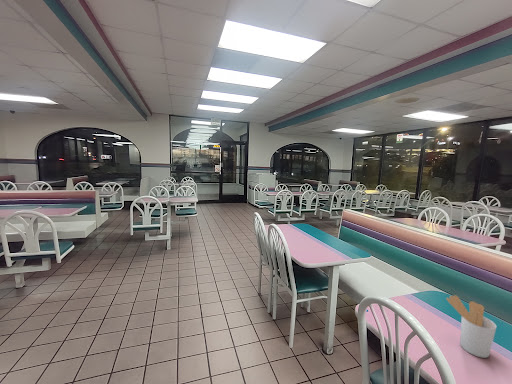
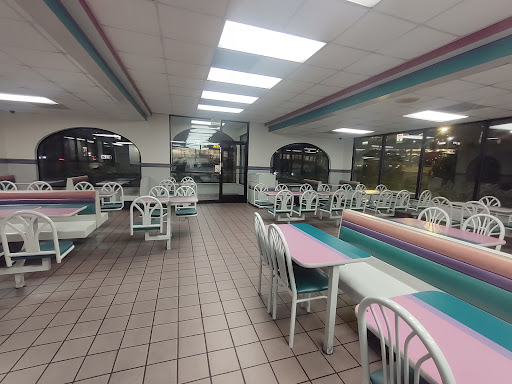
- utensil holder (468, 323)
